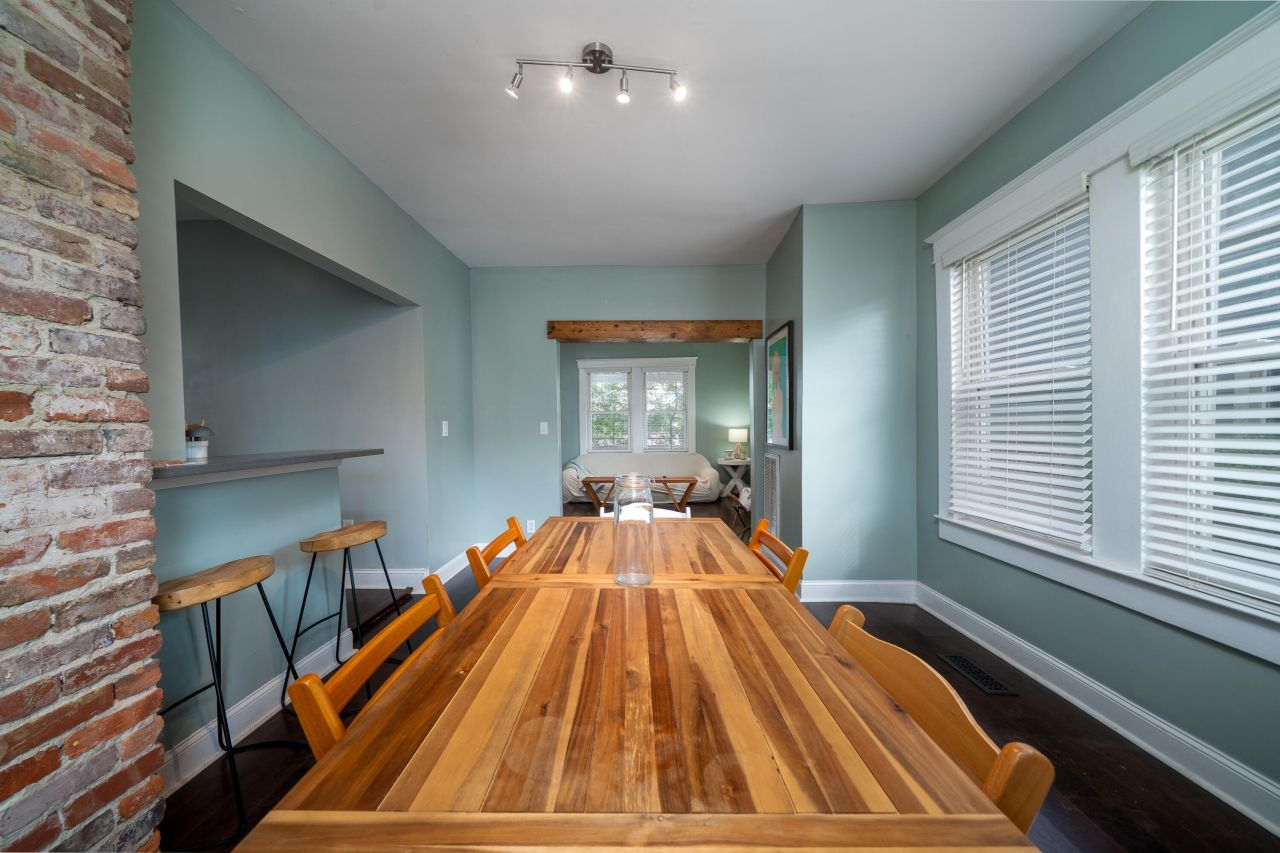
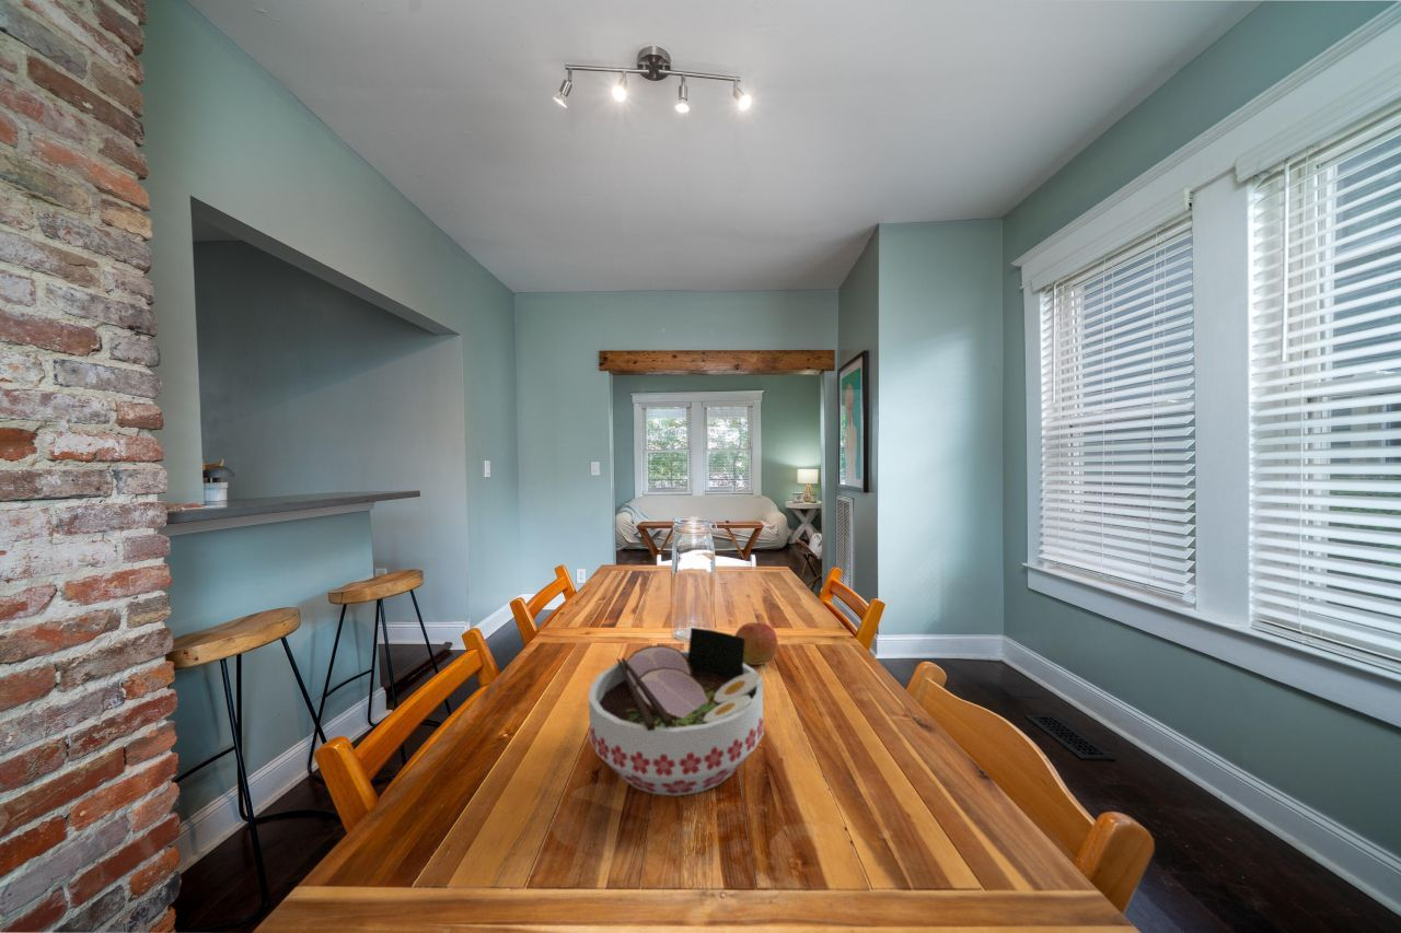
+ bowl (676, 704)
+ apple (755, 641)
